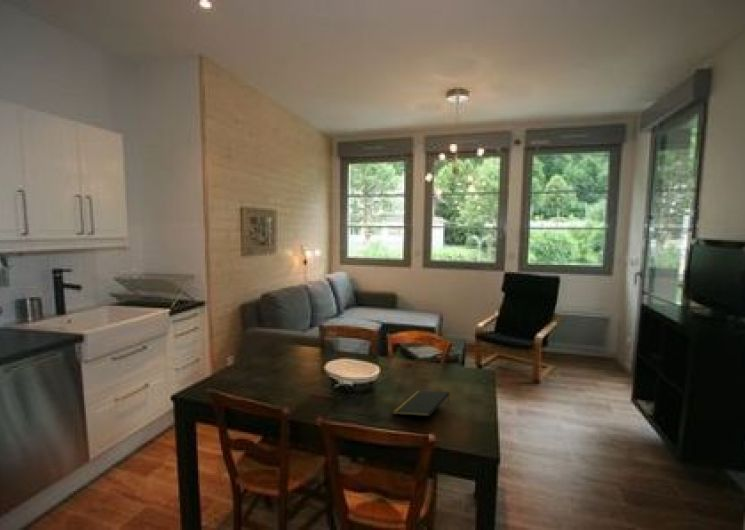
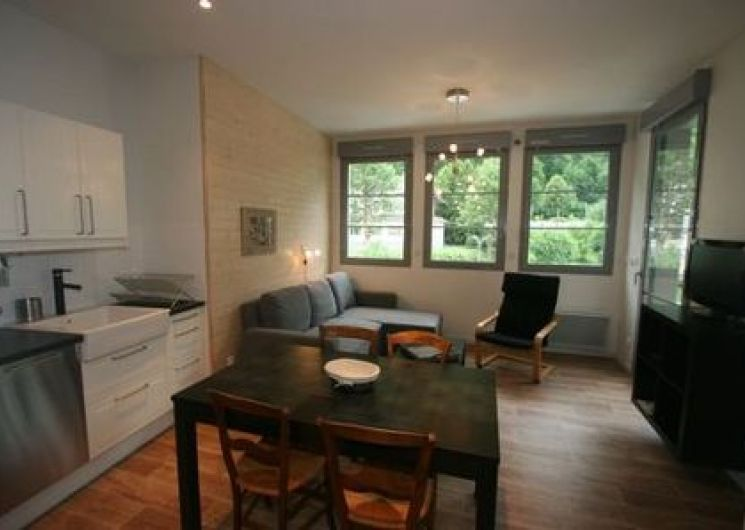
- notepad (421, 402)
